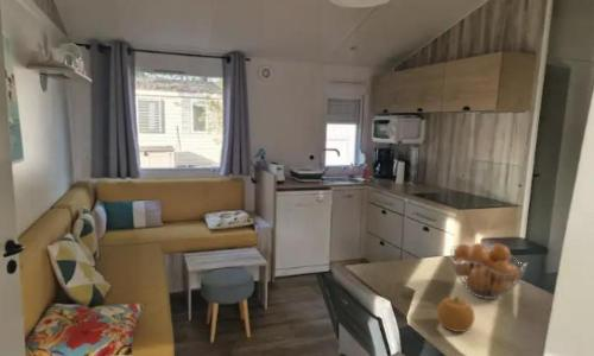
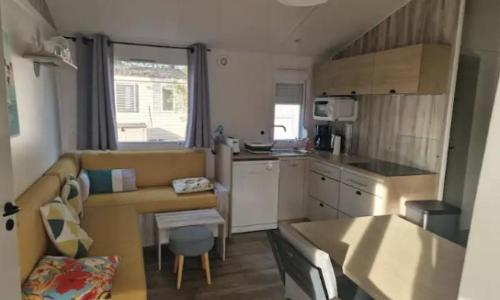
- fruit (455, 310)
- fruit basket (486, 268)
